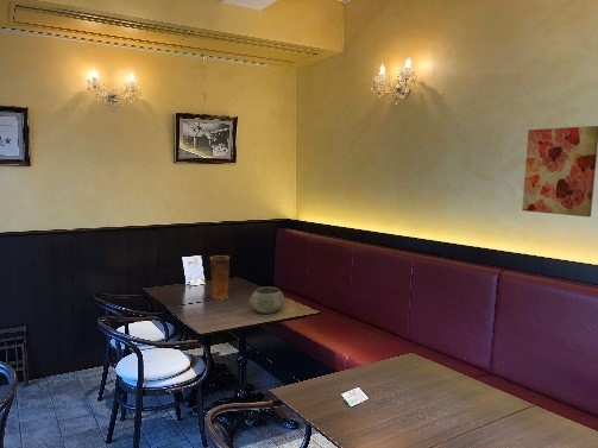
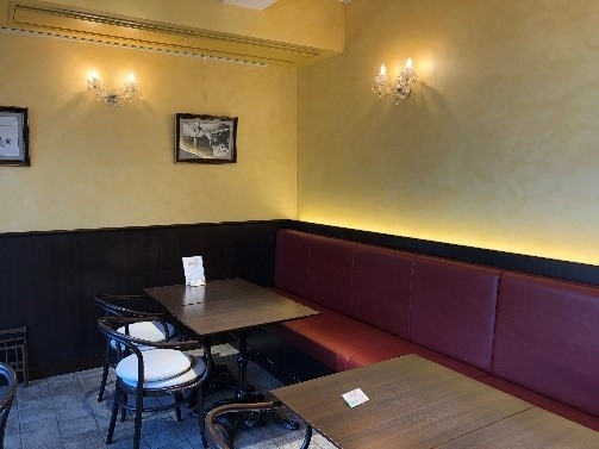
- vase (219, 277)
- bowl (266, 299)
- wall art (558, 171)
